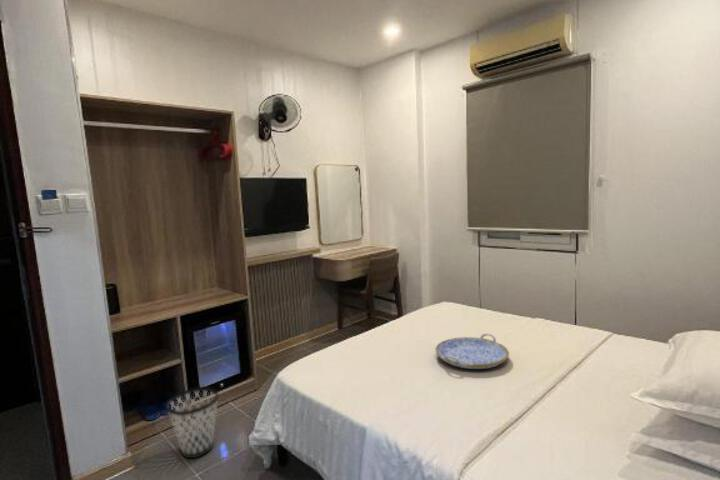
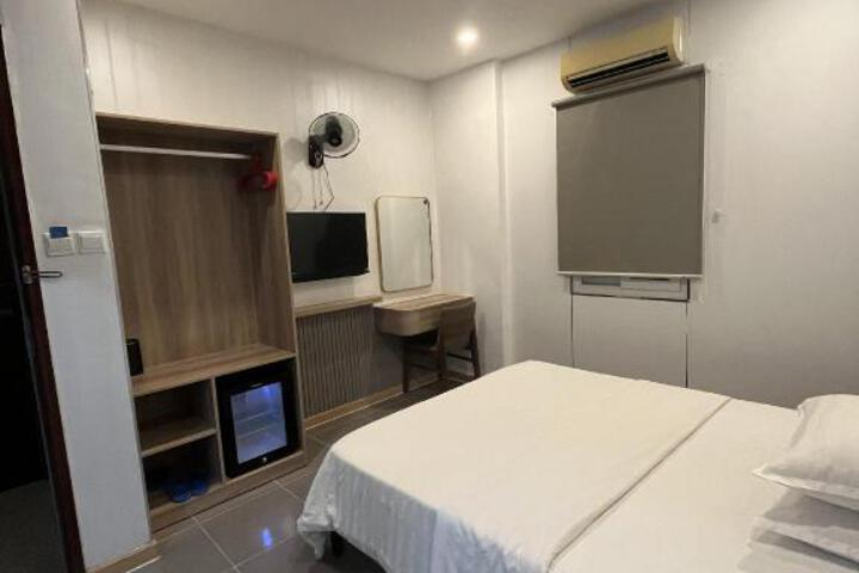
- serving tray (471, 351)
- wastebasket (195, 424)
